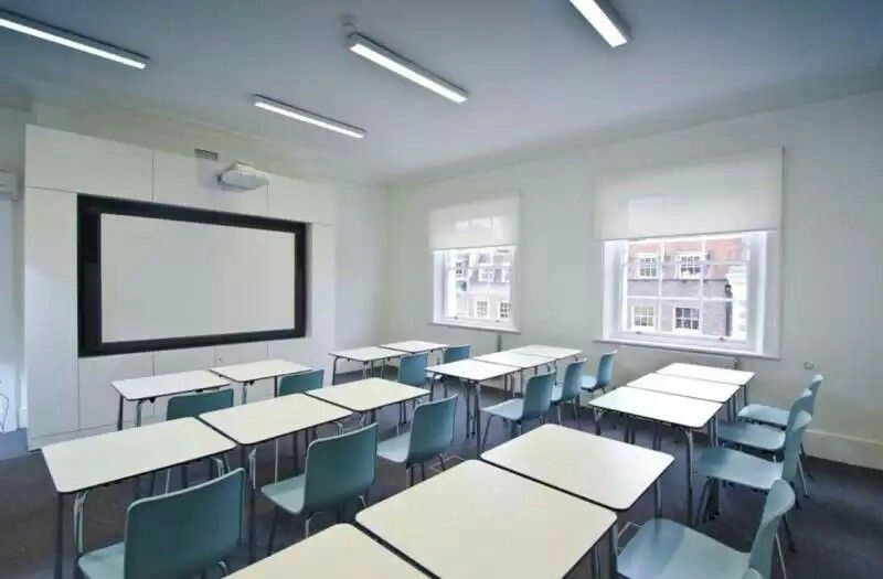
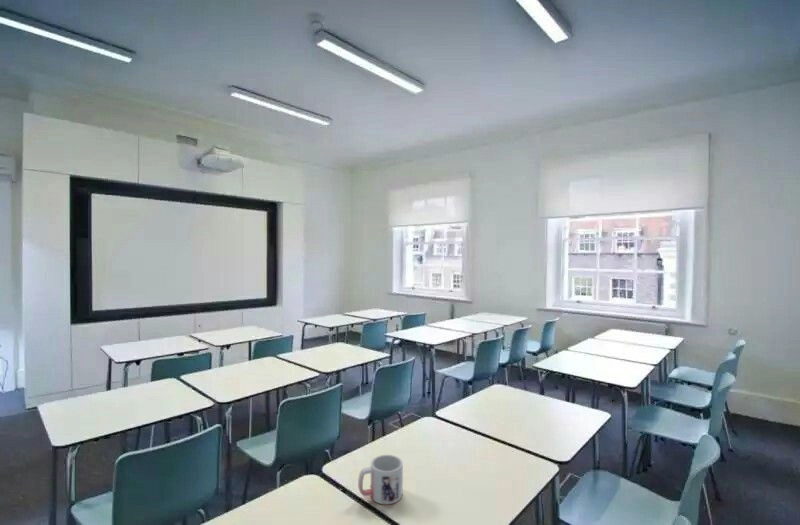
+ mug (380, 479)
